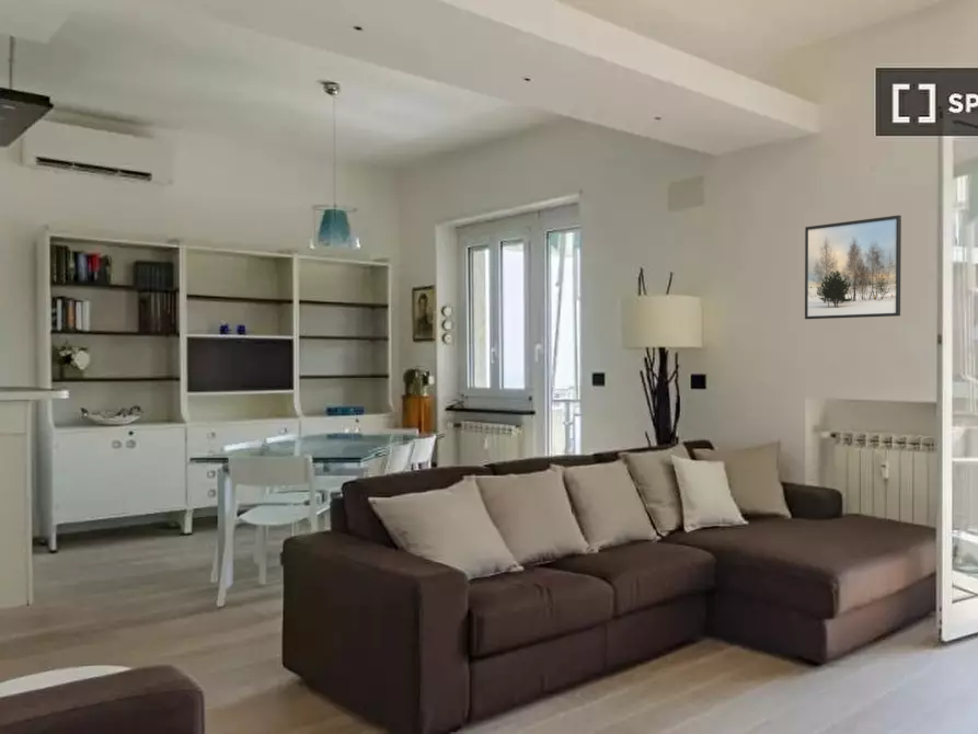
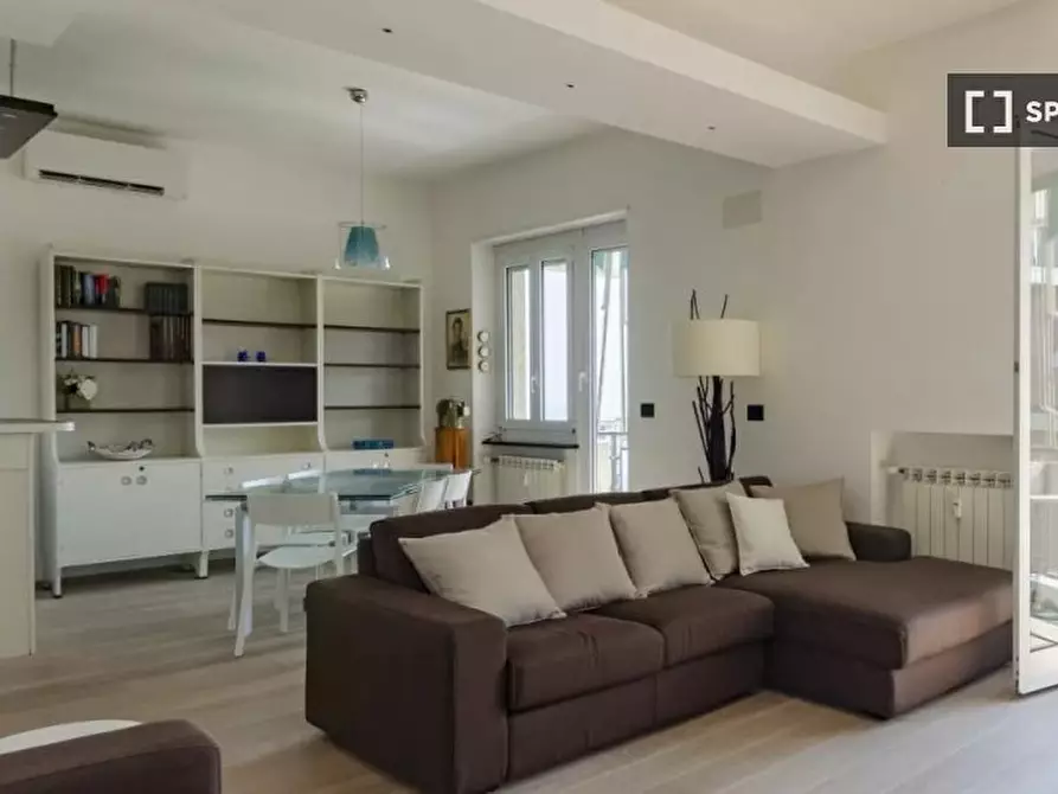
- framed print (850, 269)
